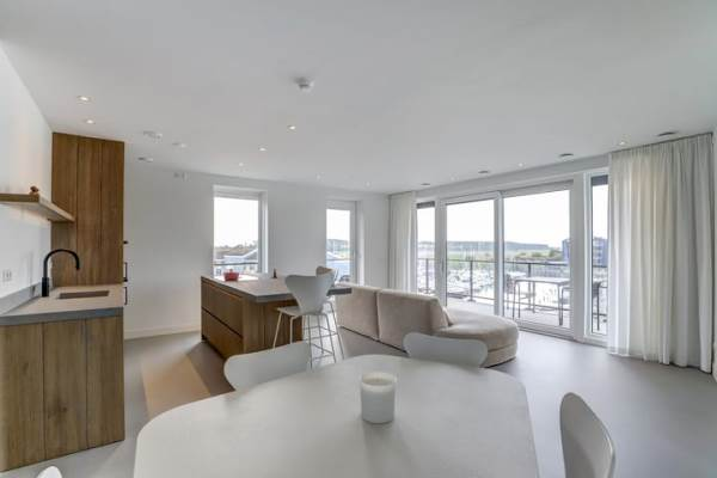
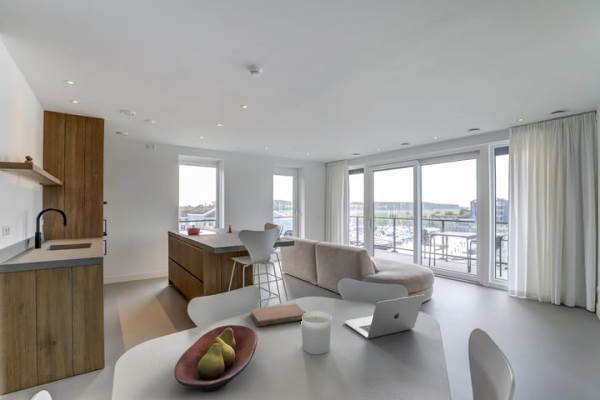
+ fruit bowl (220, 350)
+ laptop (382, 309)
+ notebook (278, 314)
